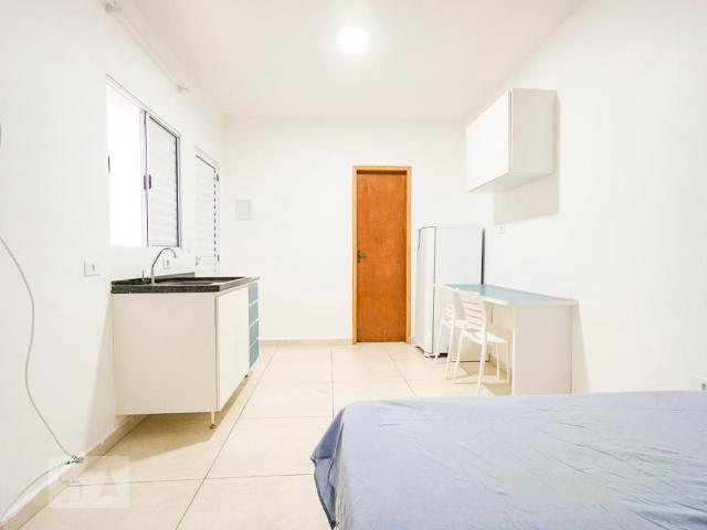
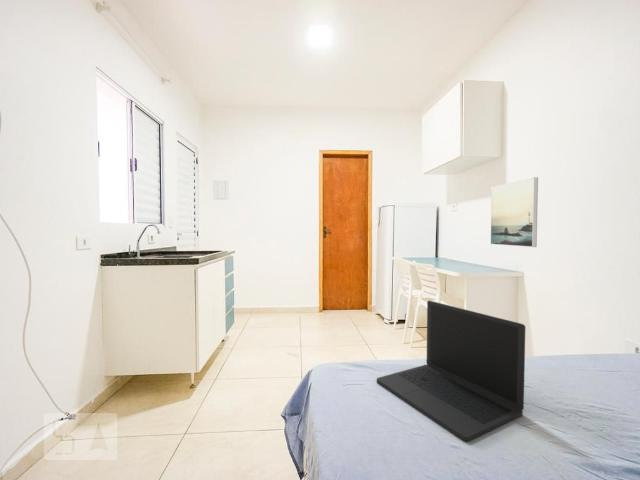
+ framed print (511, 214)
+ laptop (443, 355)
